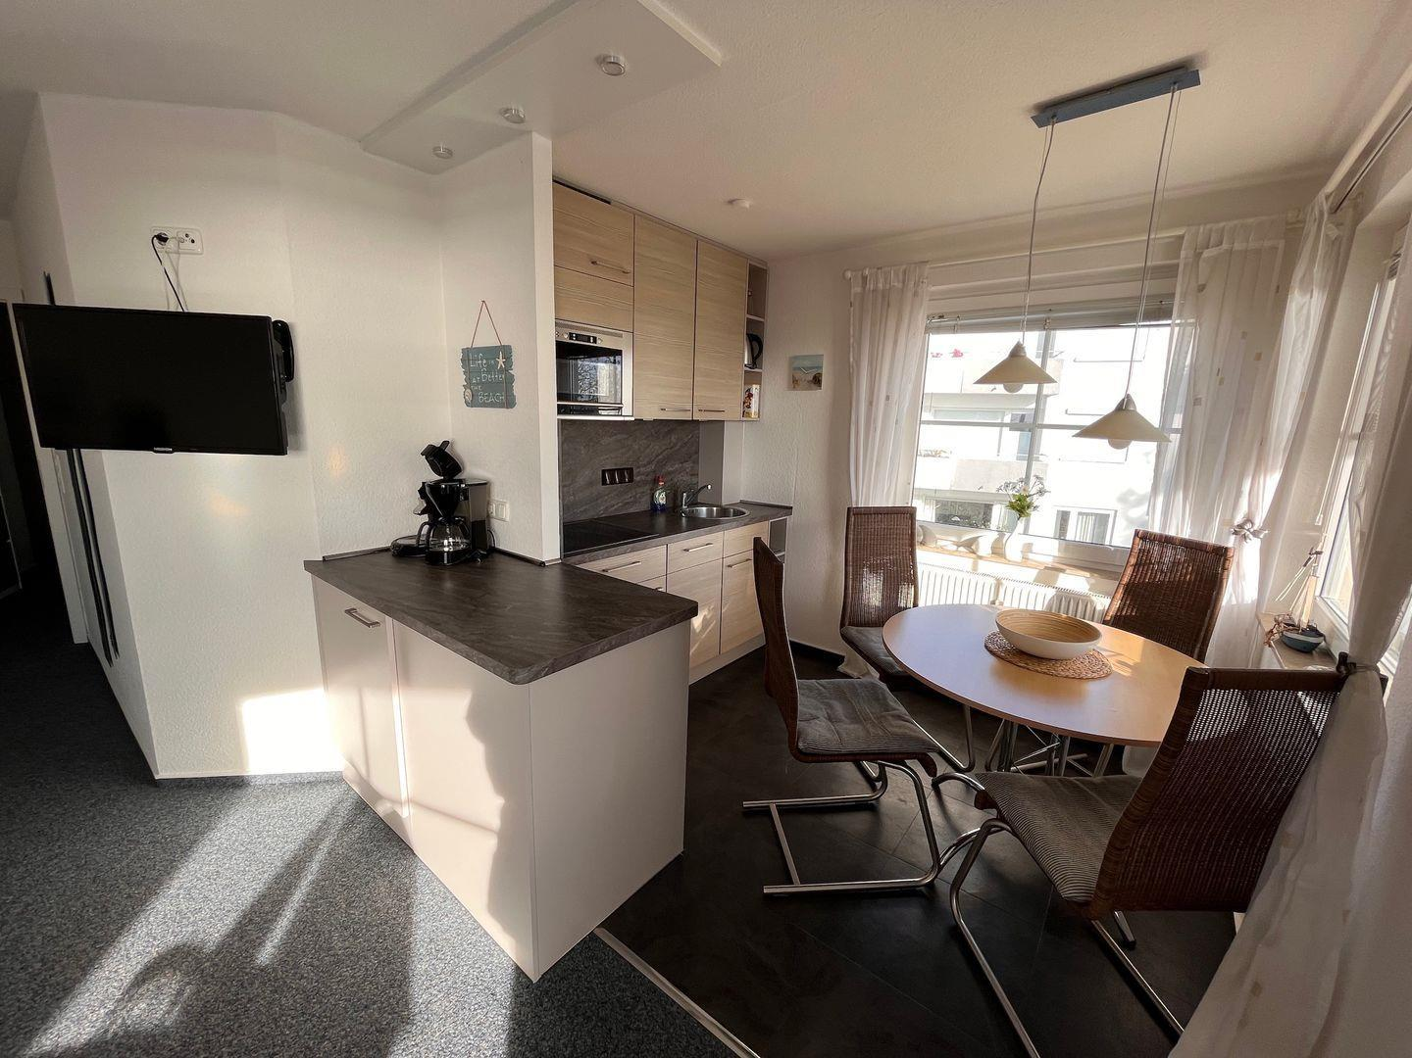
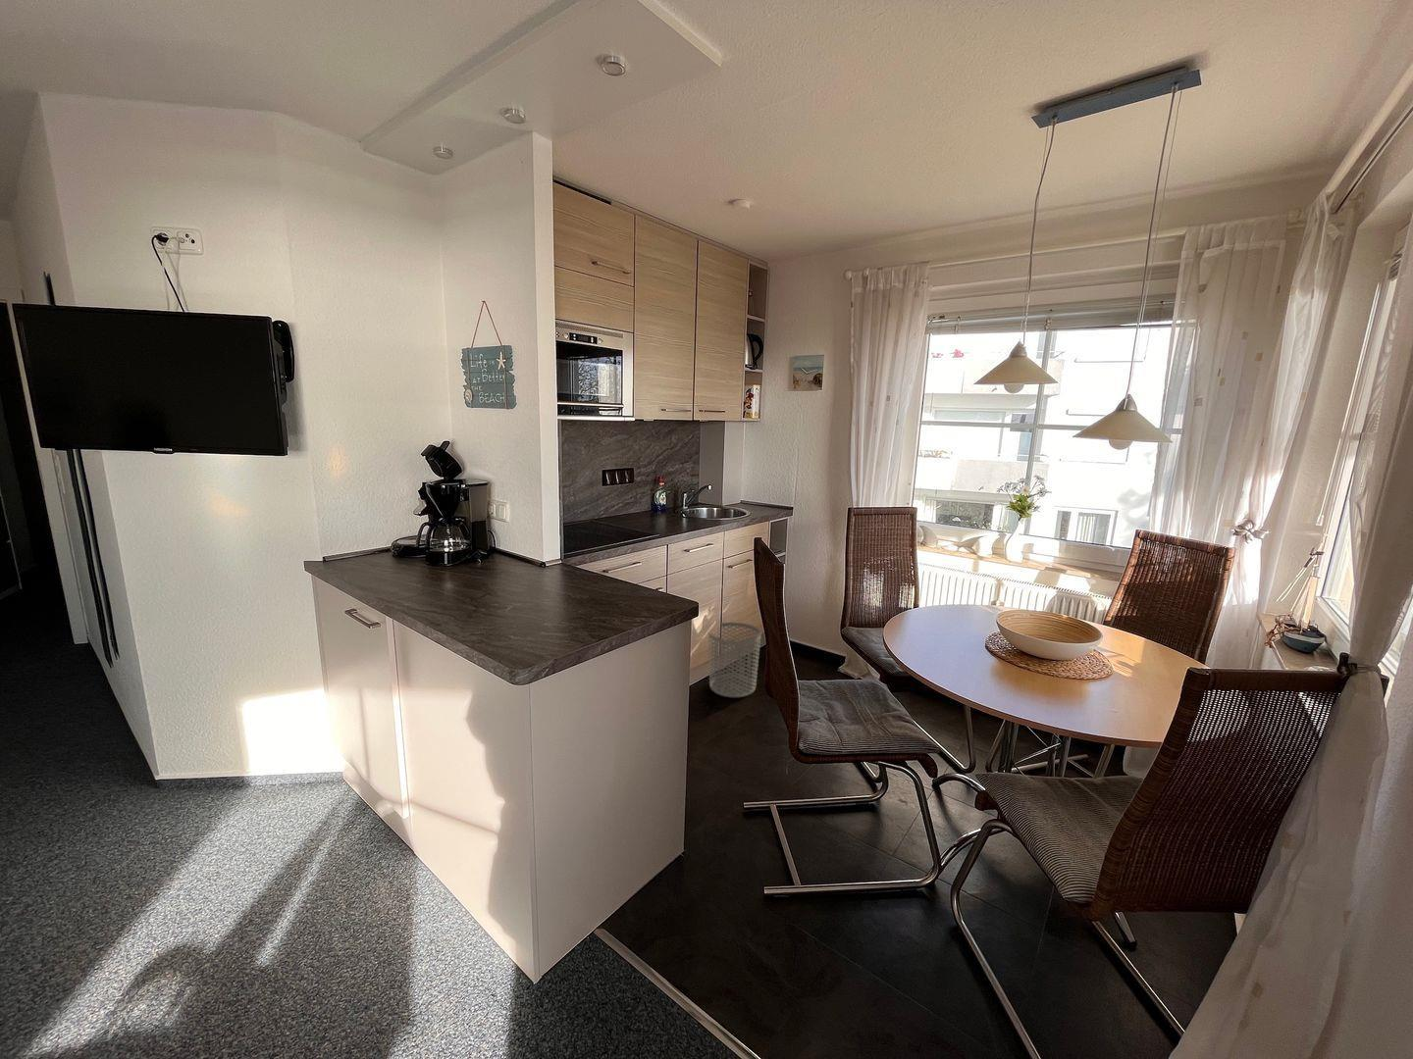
+ waste bin (733, 659)
